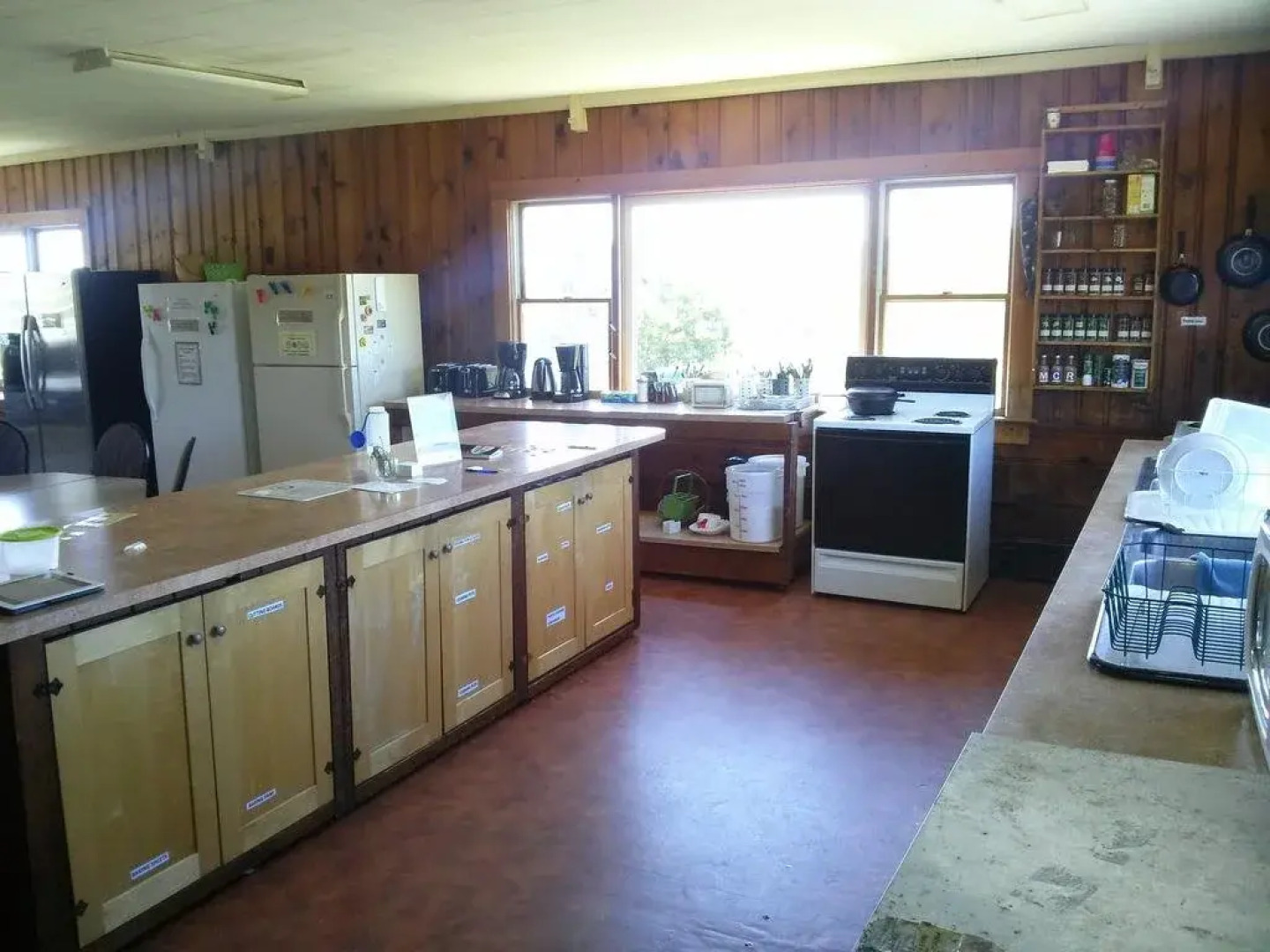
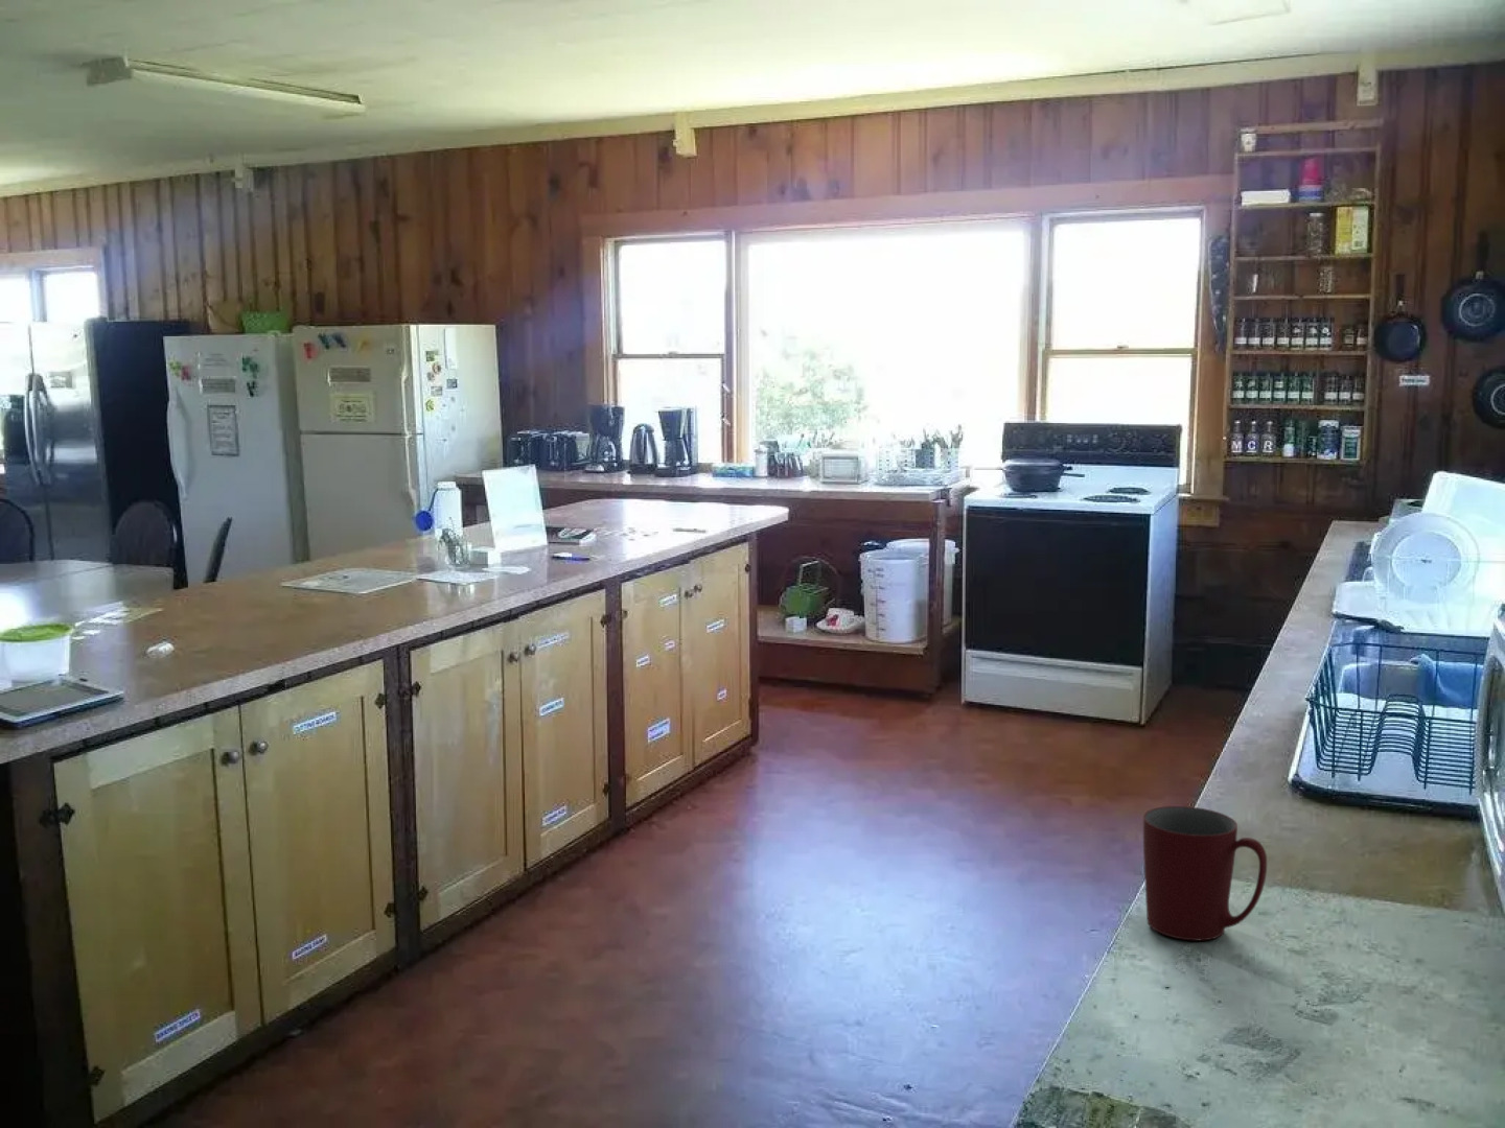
+ mug (1203, 877)
